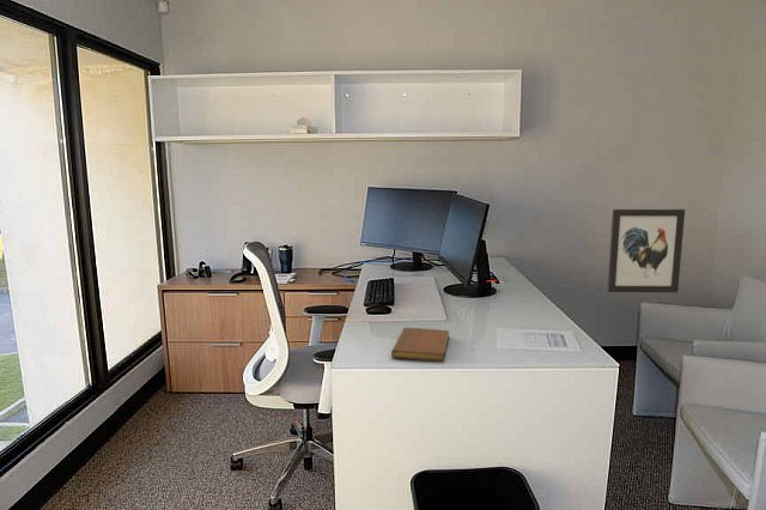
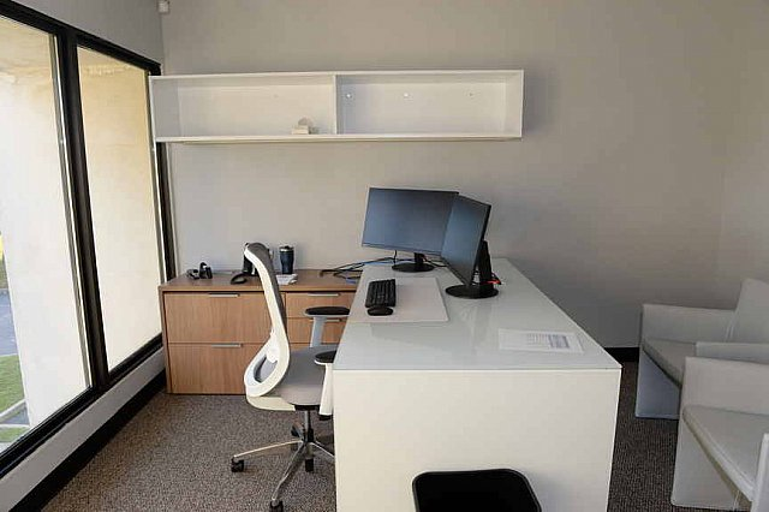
- notebook (421, 342)
- wall art (645, 250)
